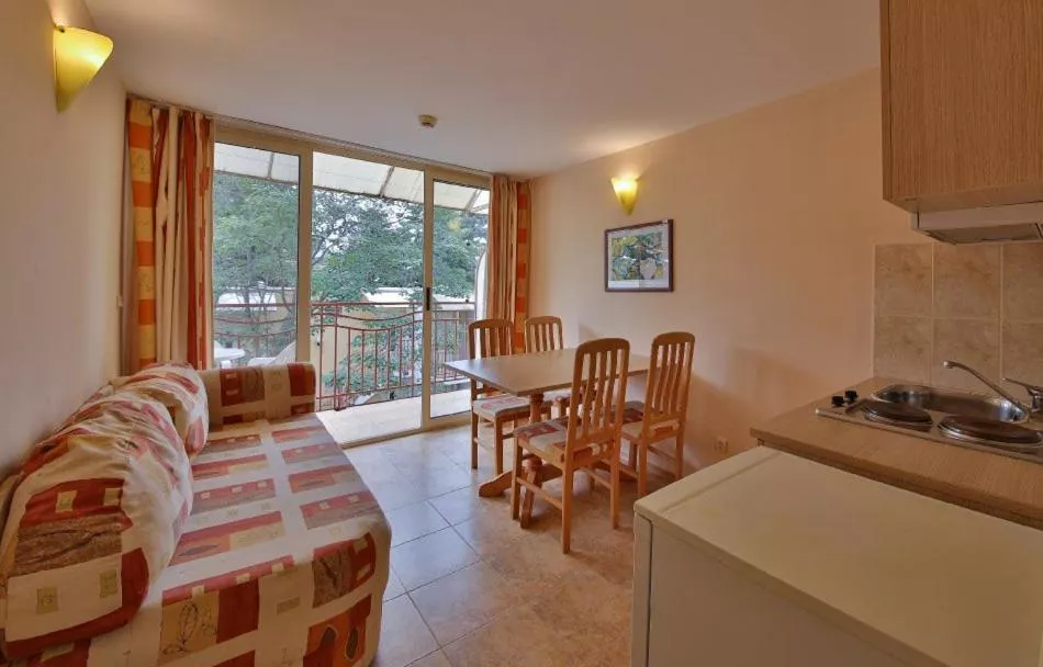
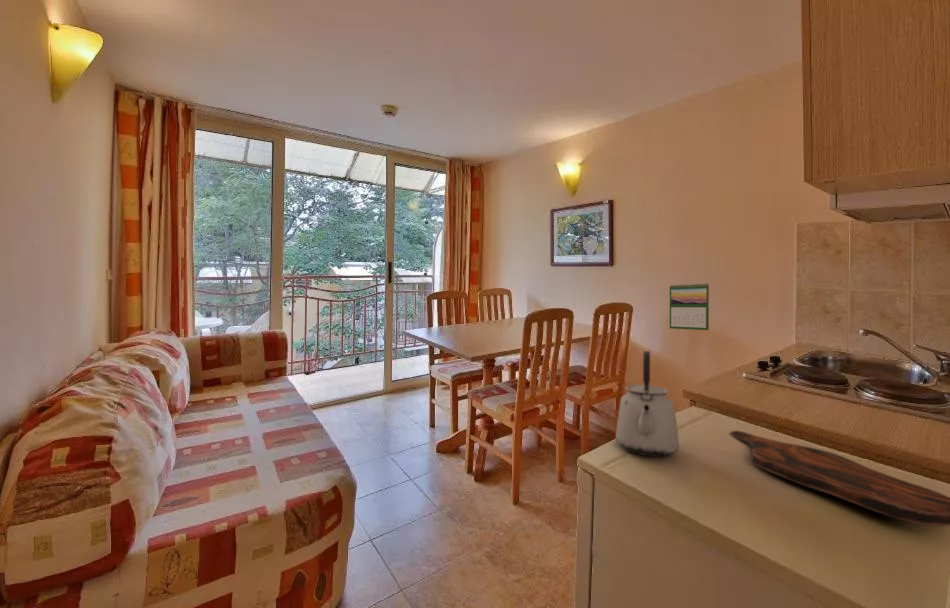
+ kettle (646, 403)
+ cutting board (809, 466)
+ calendar (688, 306)
